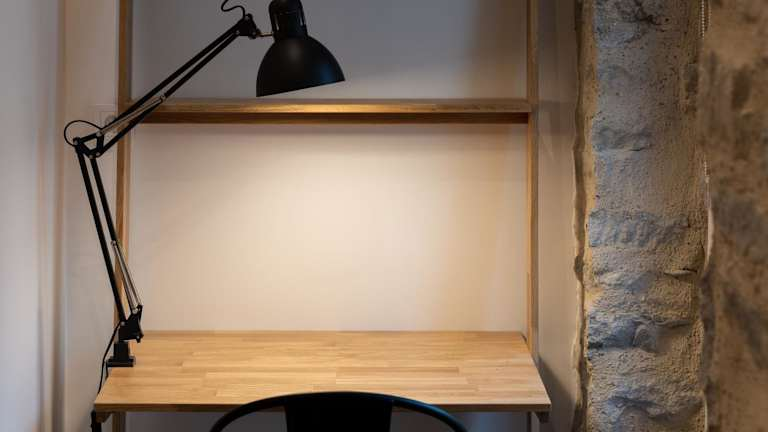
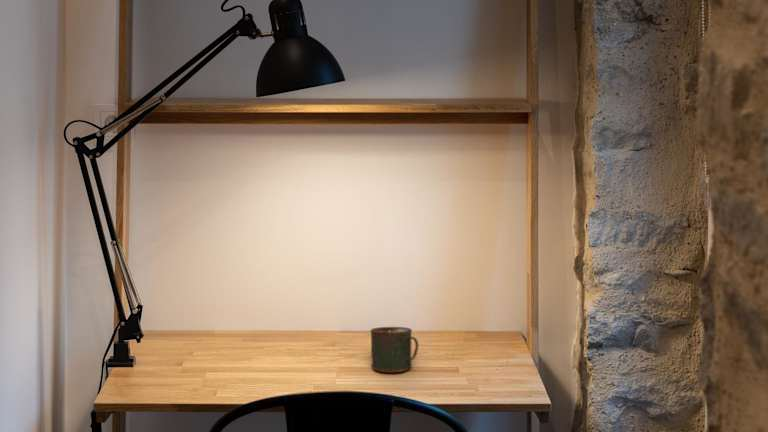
+ mug (396, 349)
